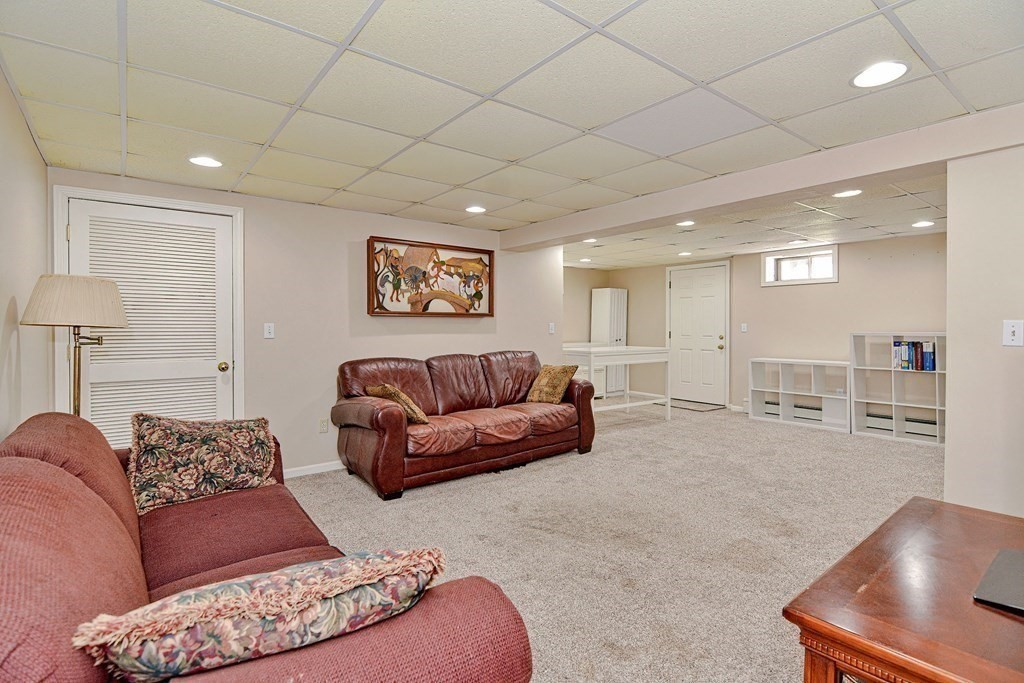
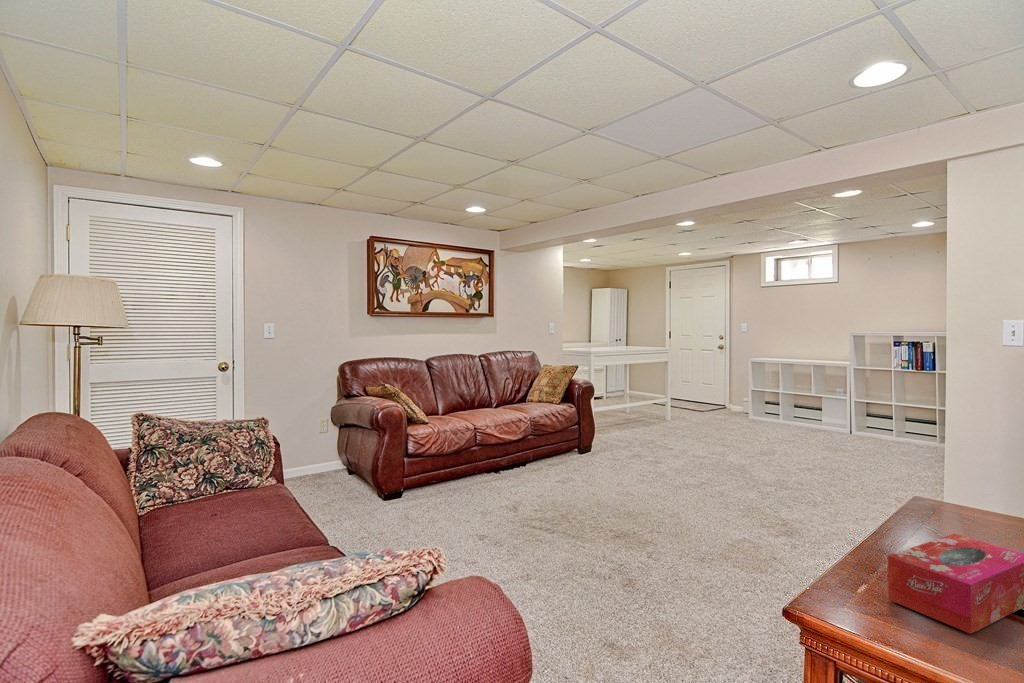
+ tissue box (961, 578)
